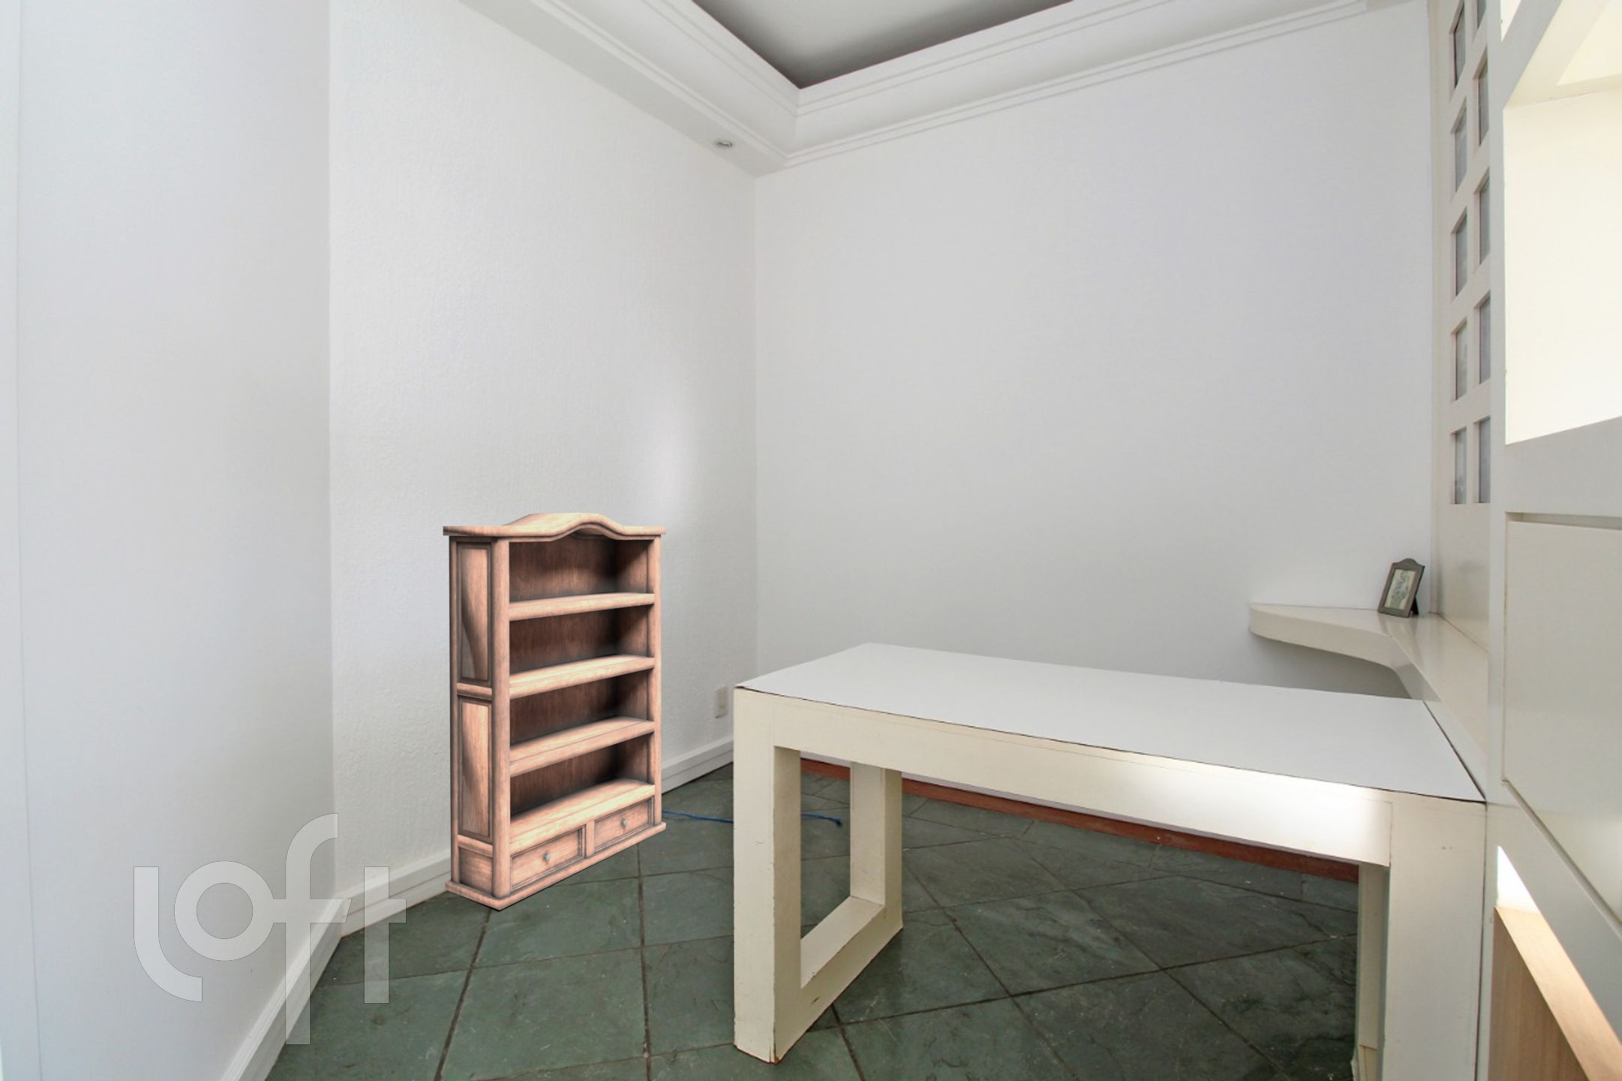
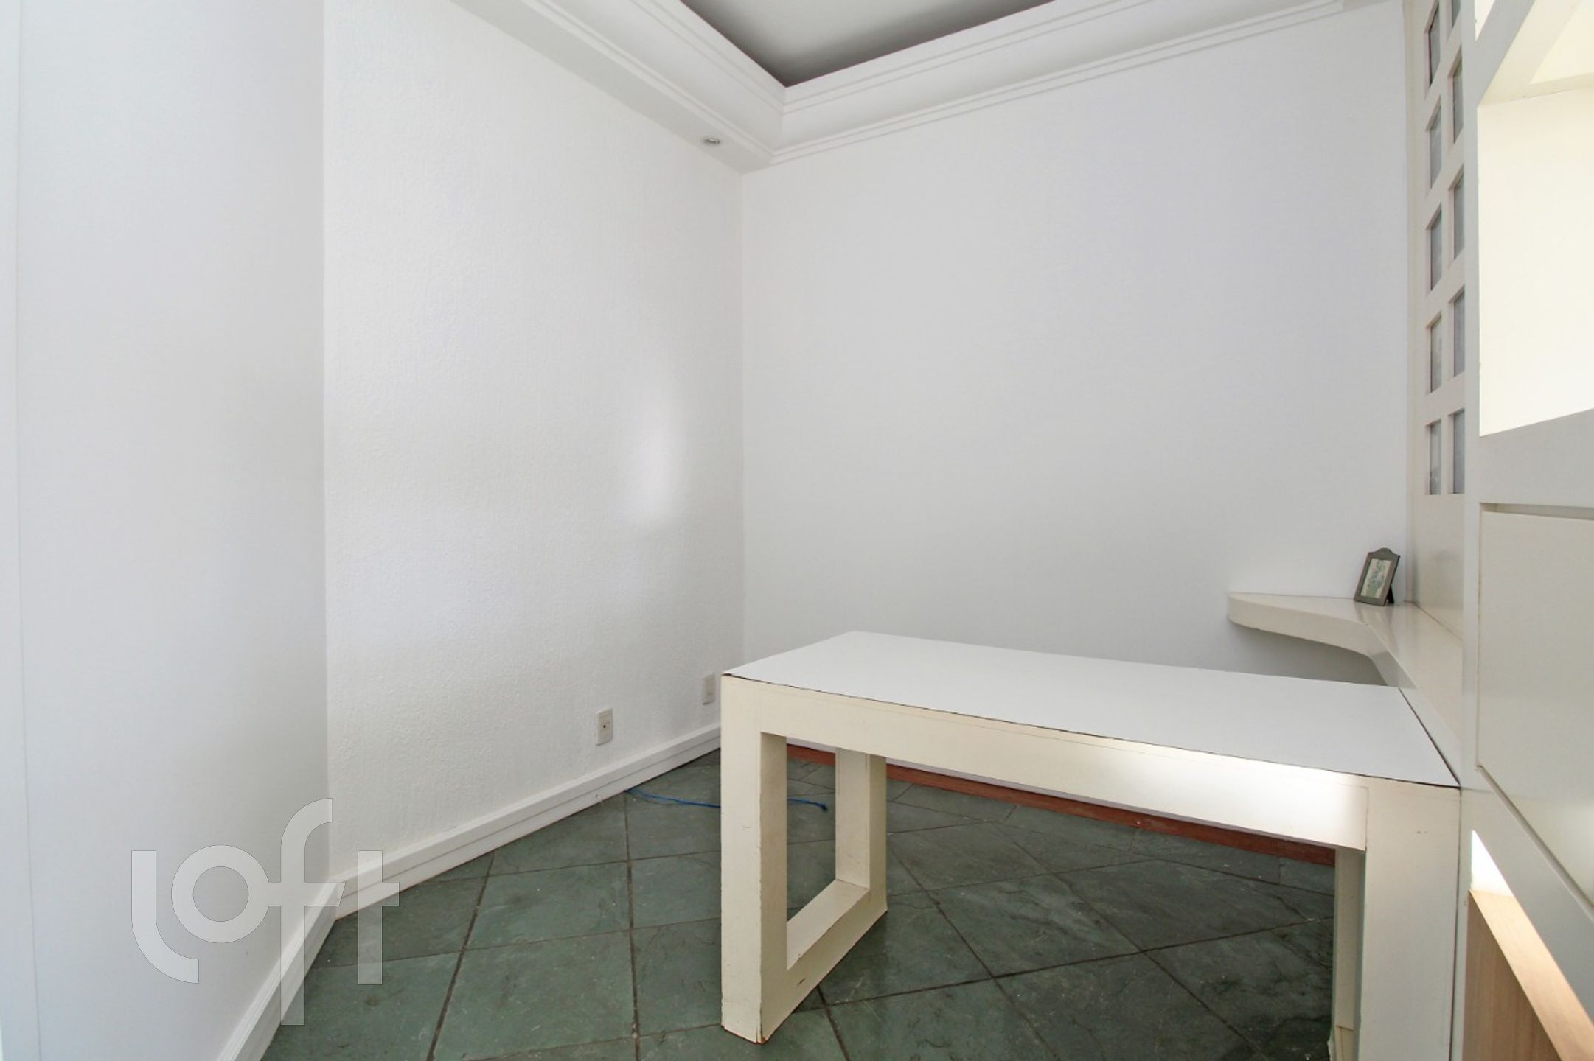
- bookshelf (564, 685)
